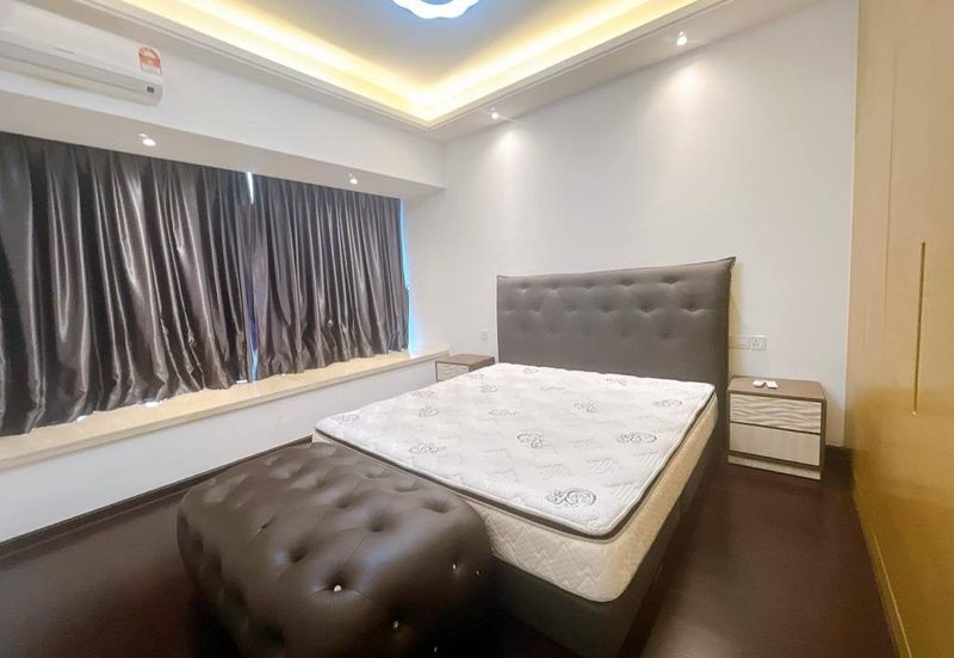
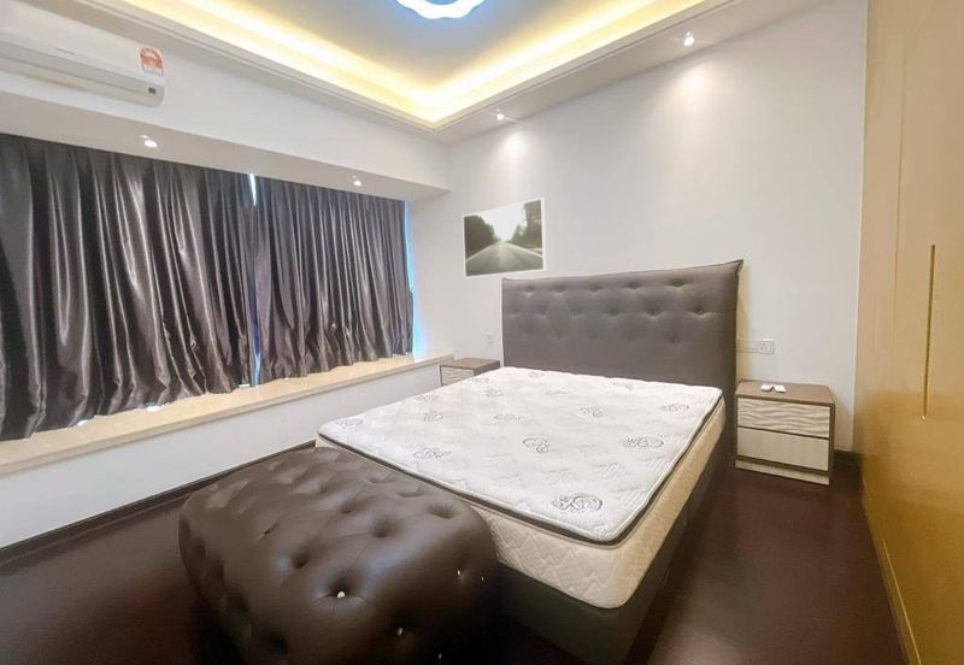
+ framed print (501, 241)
